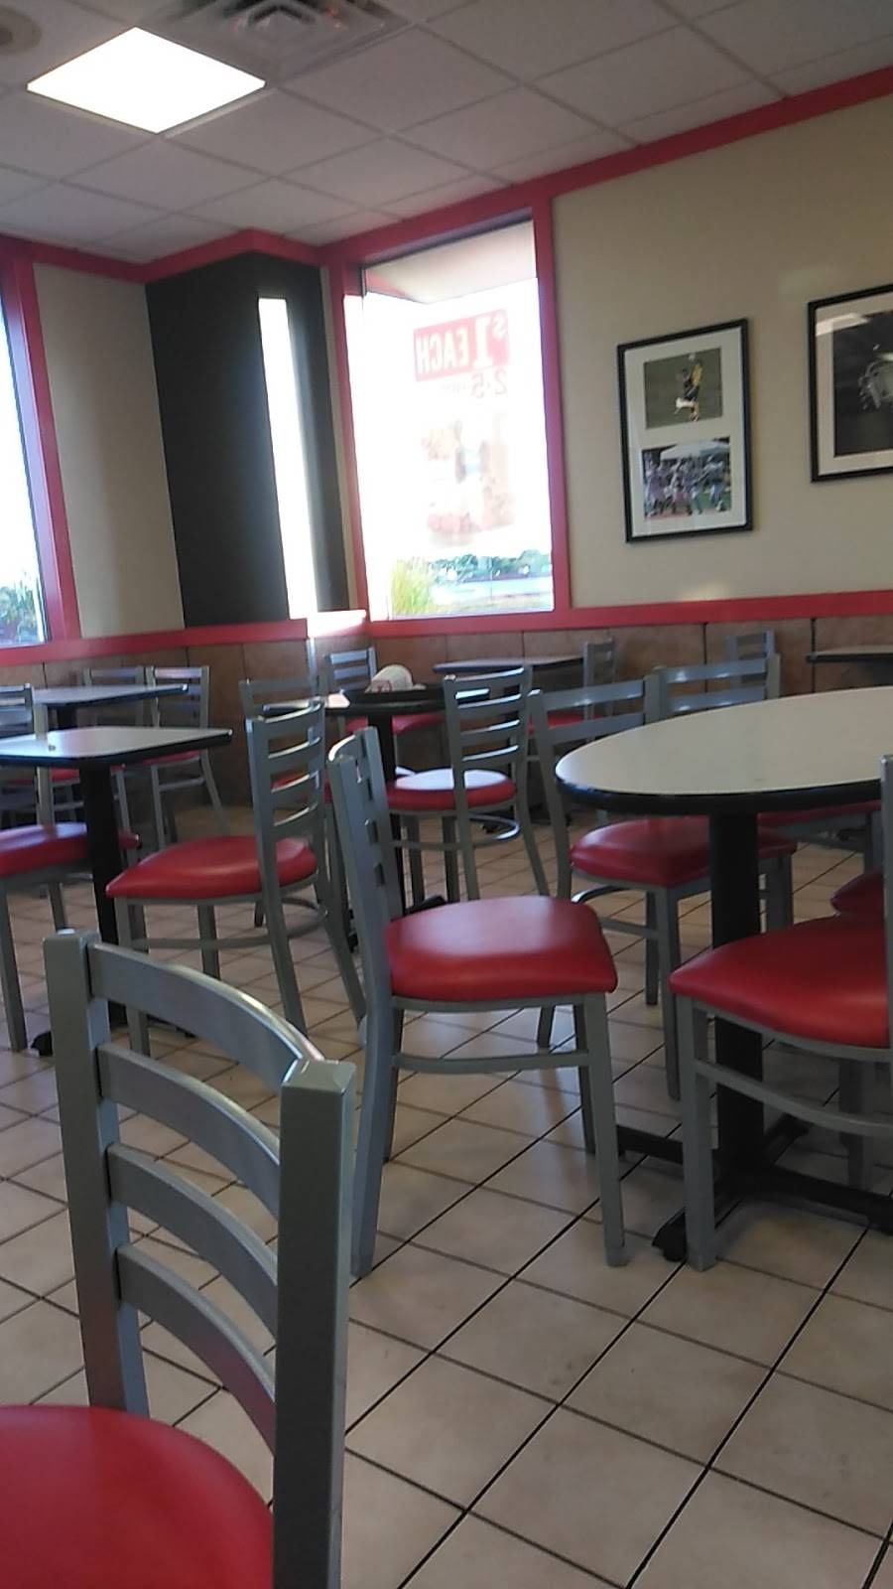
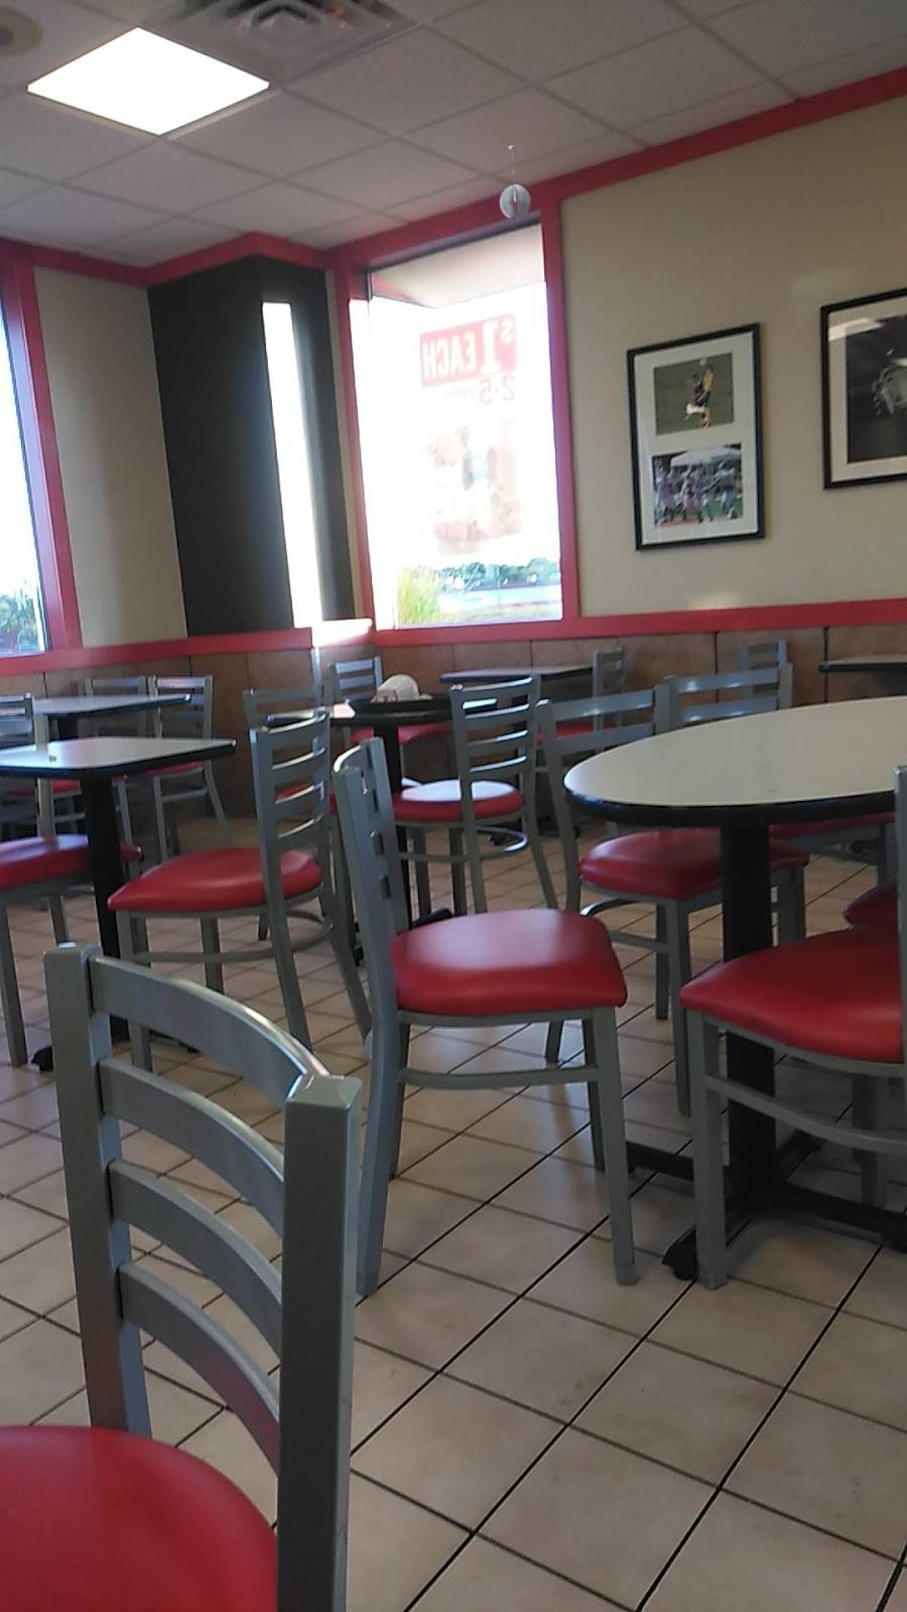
+ pendant light (514, 185)
